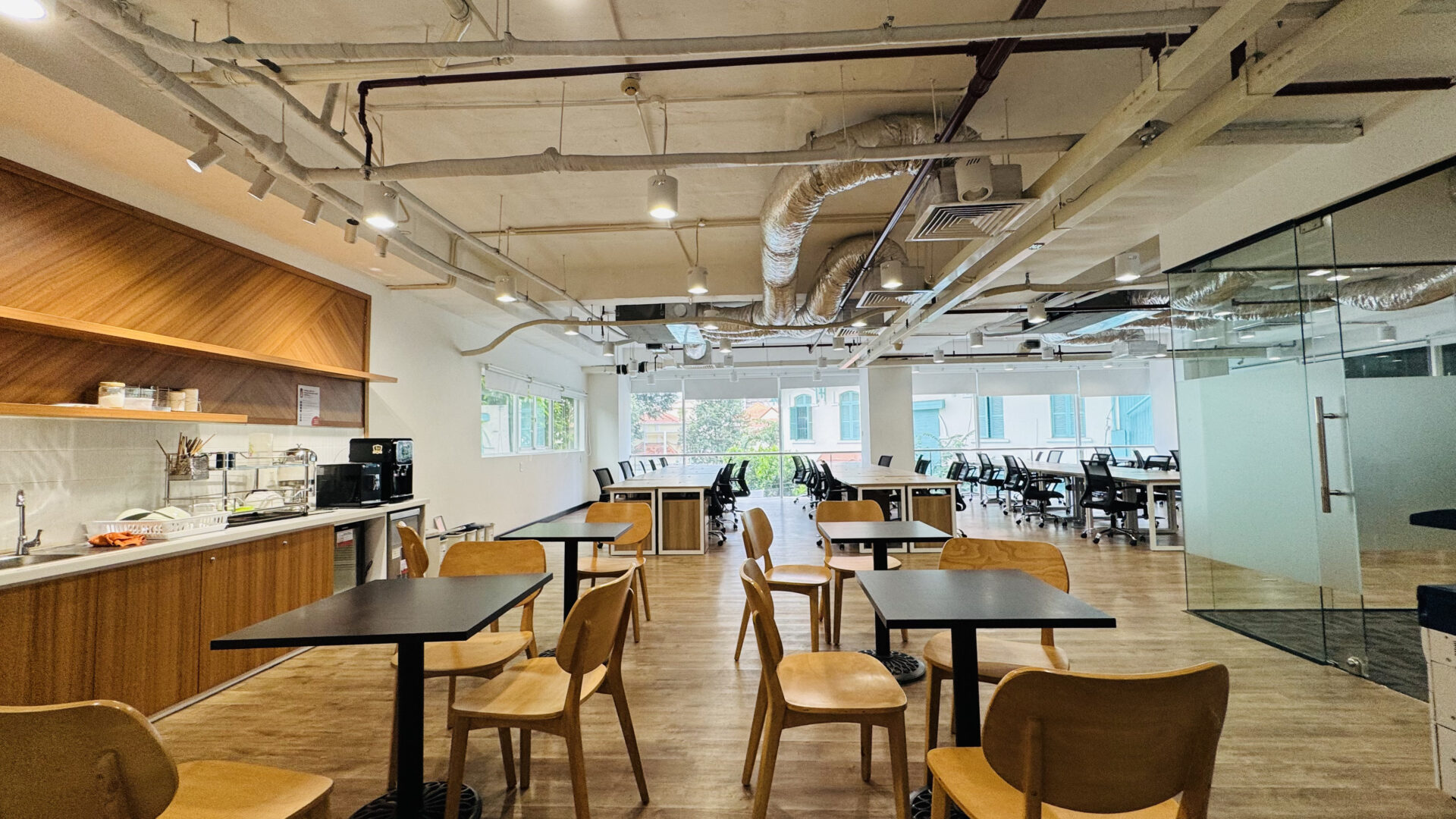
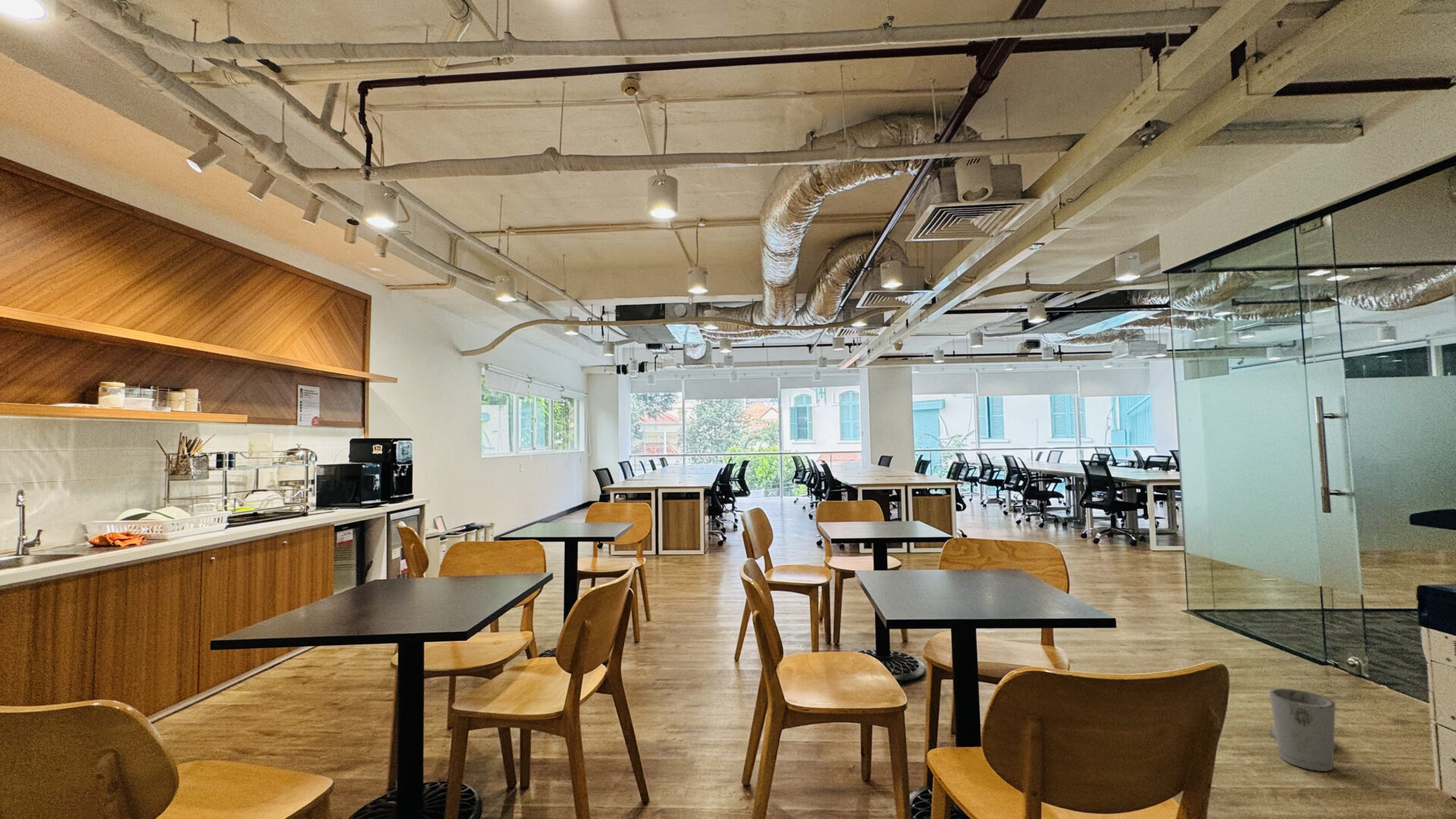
+ trash can (1301, 719)
